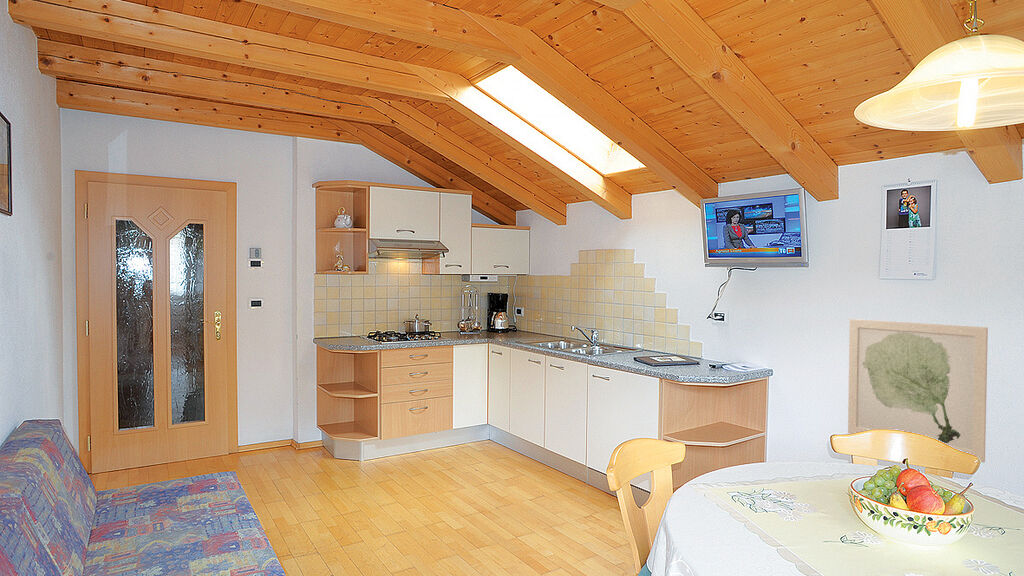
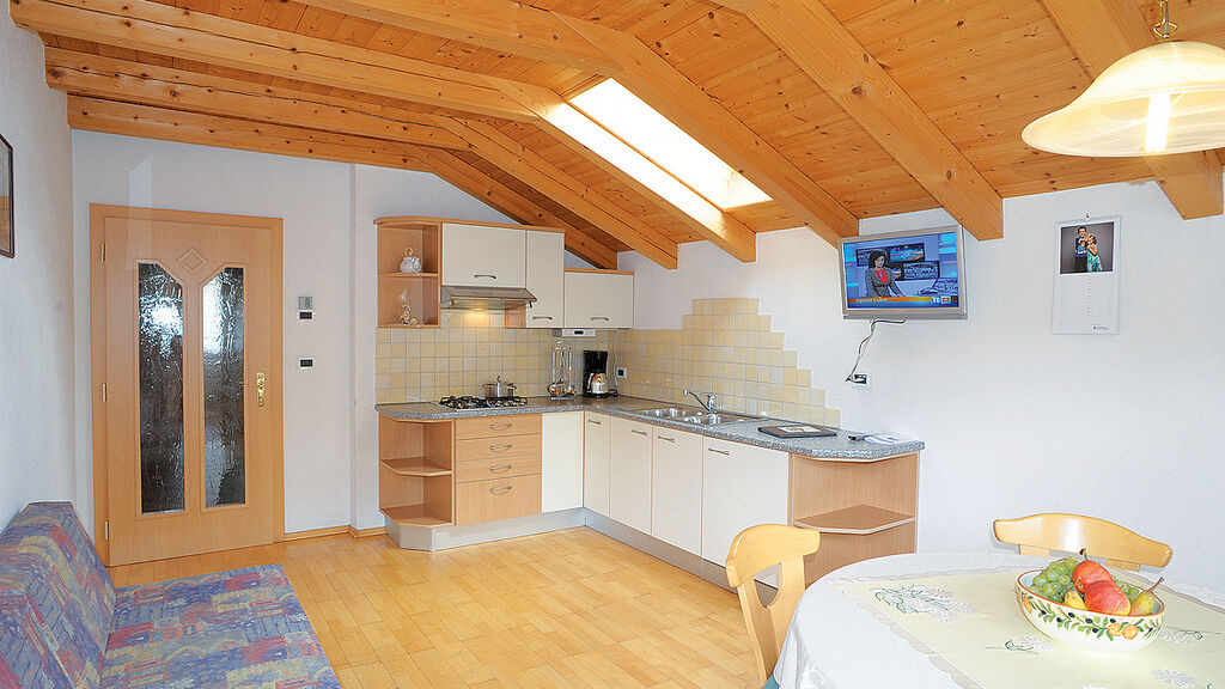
- wall art (911, 384)
